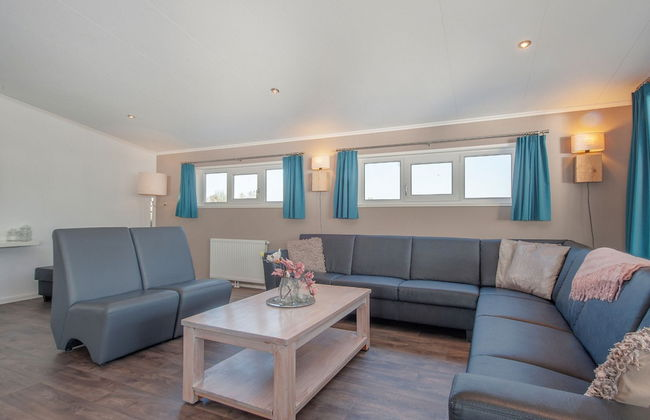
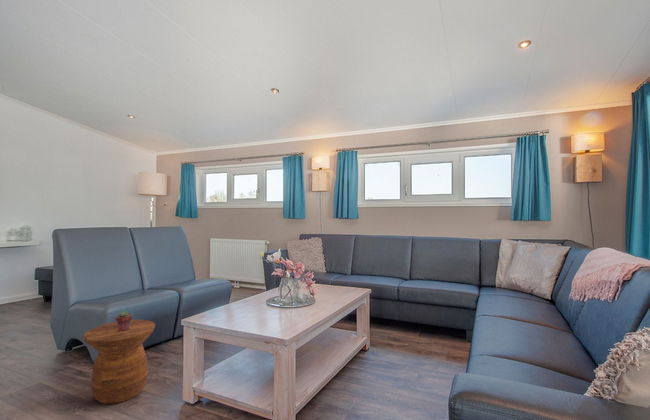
+ potted succulent (123, 319)
+ side table (120, 361)
